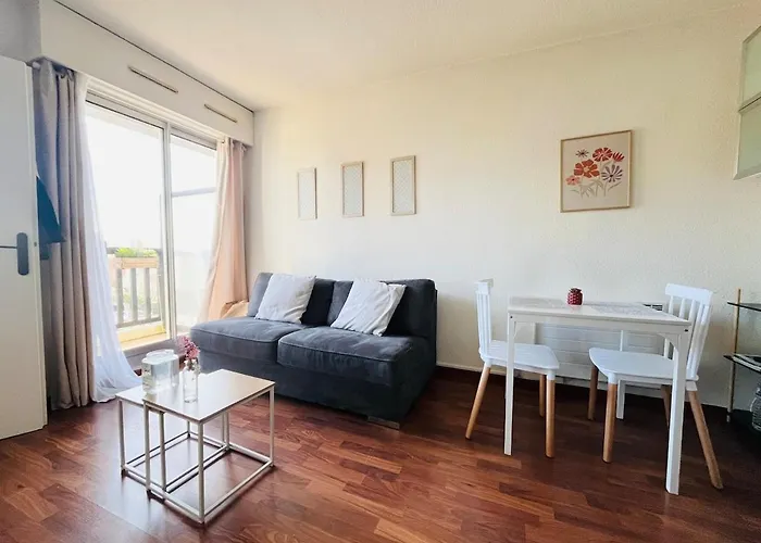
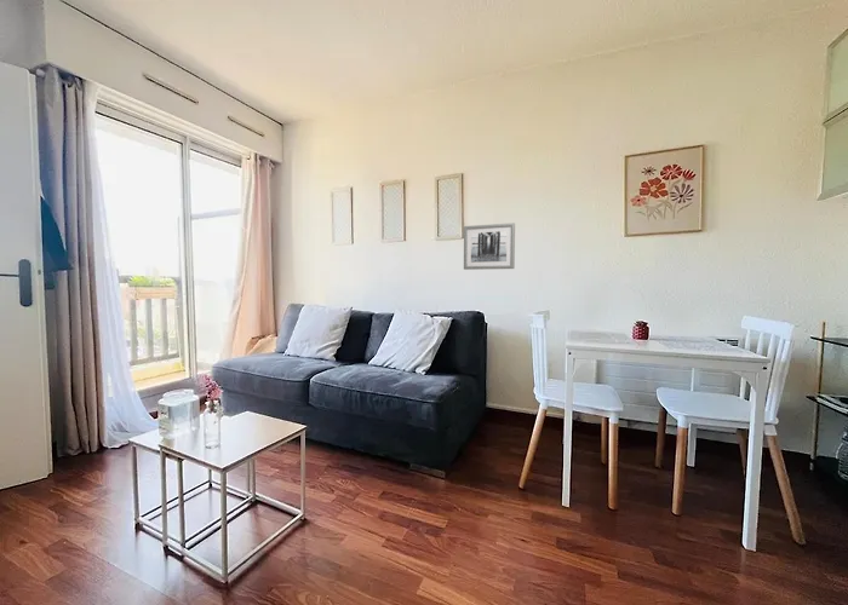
+ wall art (488, 247)
